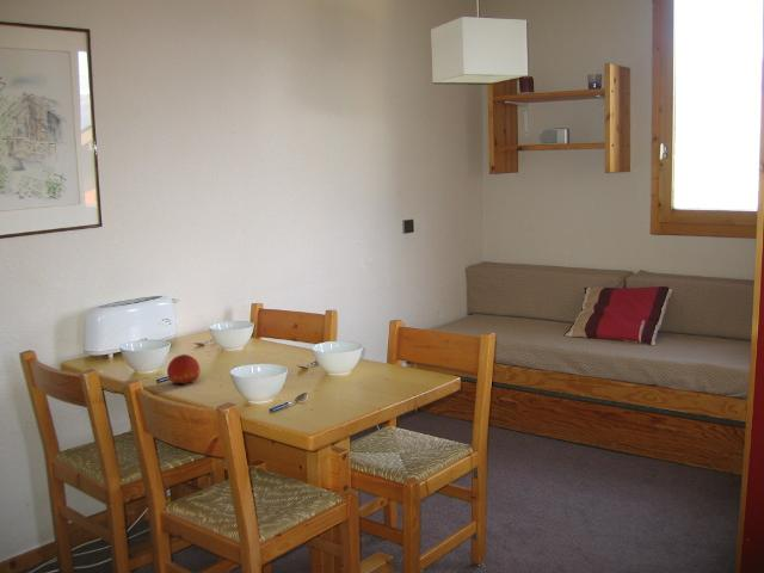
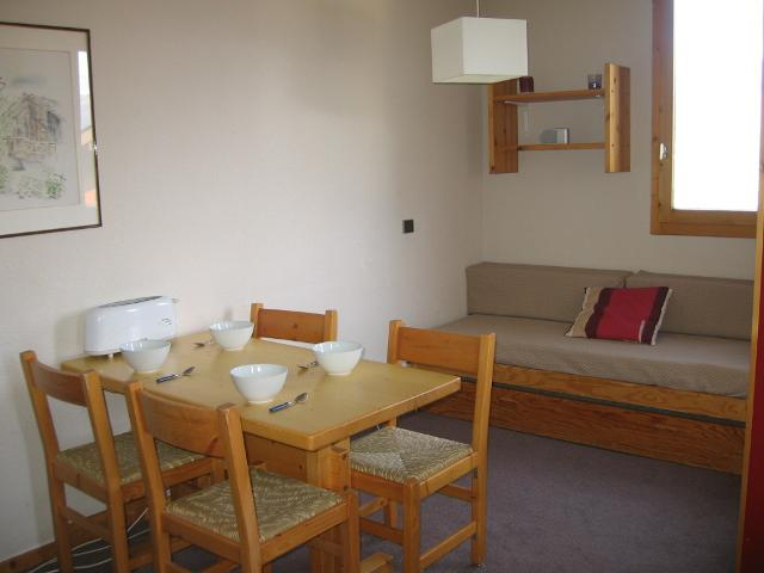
- fruit (183, 368)
